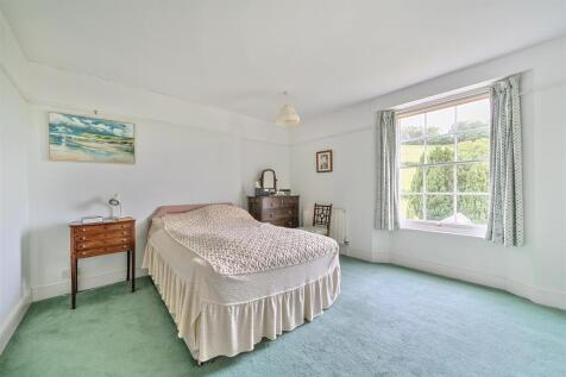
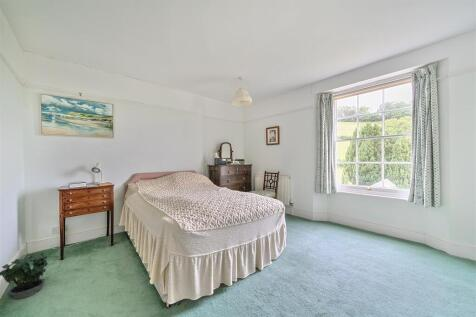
+ potted plant (24, 272)
